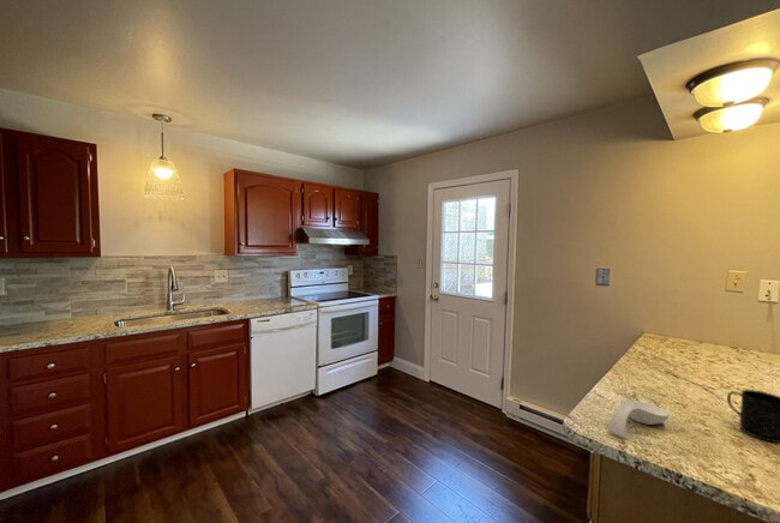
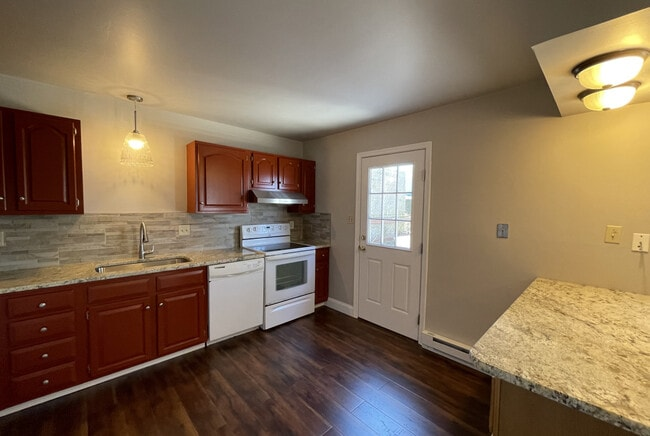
- mug (756, 413)
- spoon rest (636, 413)
